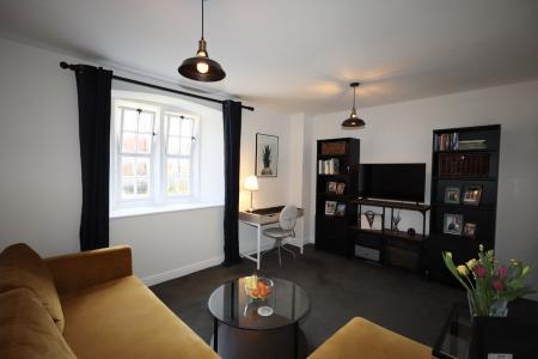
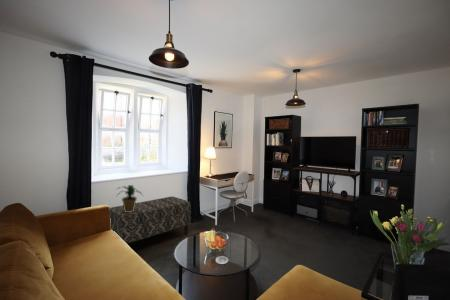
+ bench (151, 222)
+ potted plant (129, 198)
